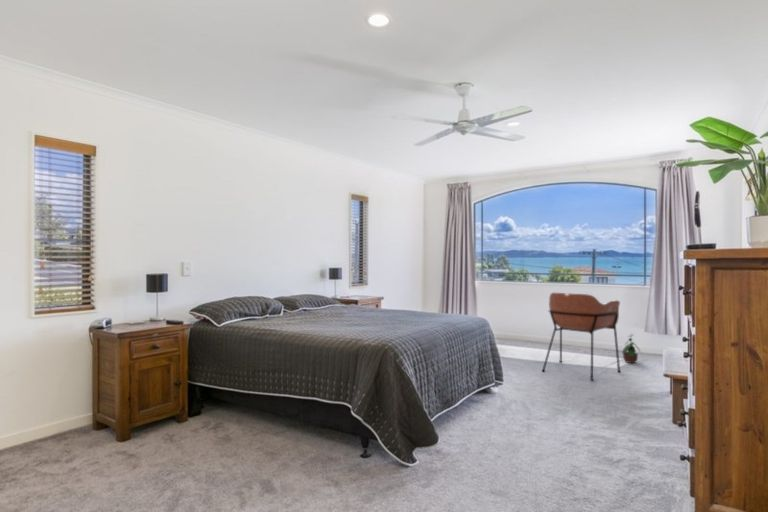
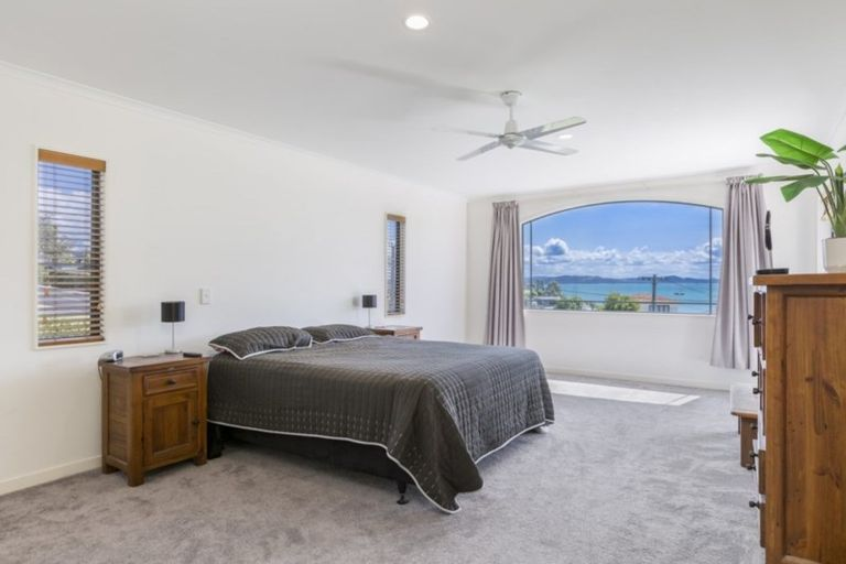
- potted plant (631, 347)
- armchair (579, 331)
